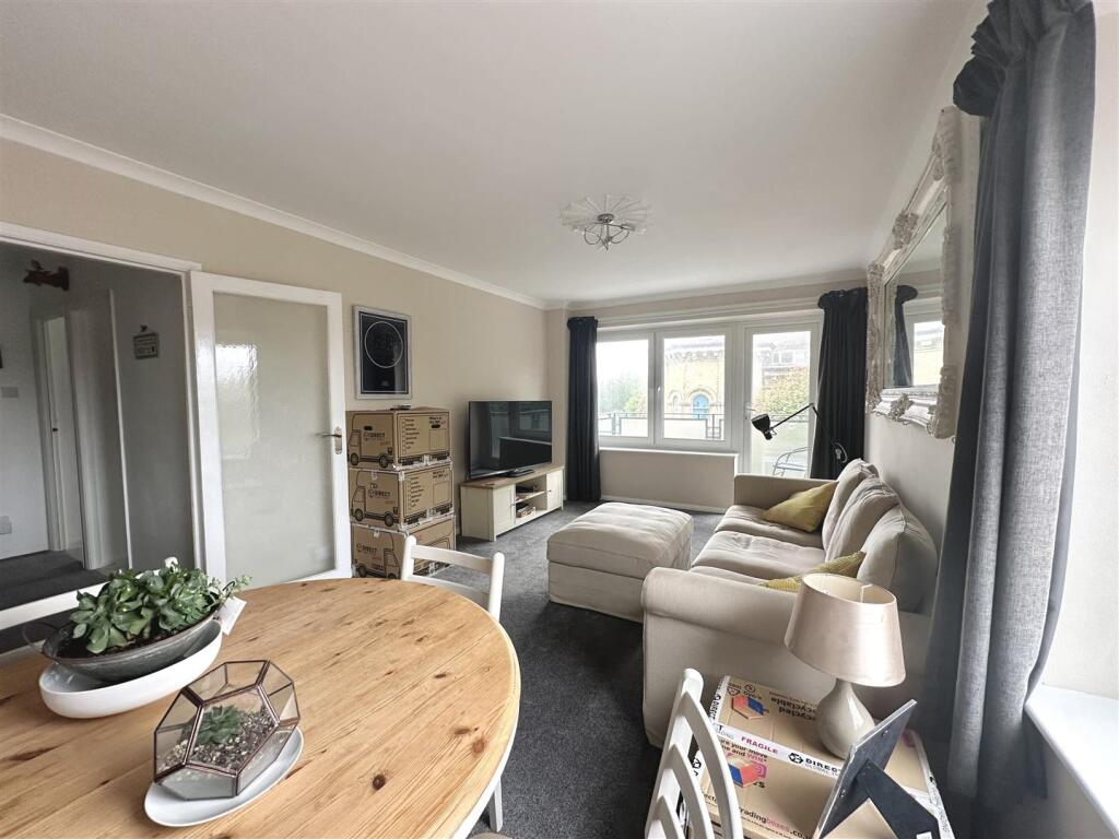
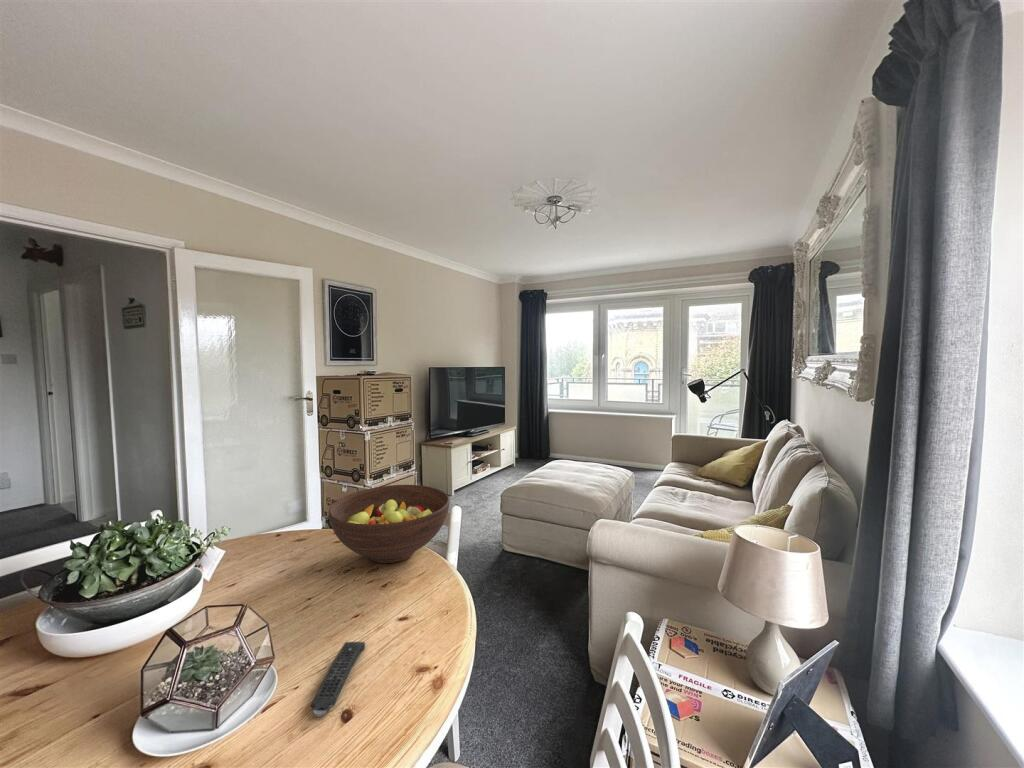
+ remote control (339, 674)
+ fruit bowl (391, 528)
